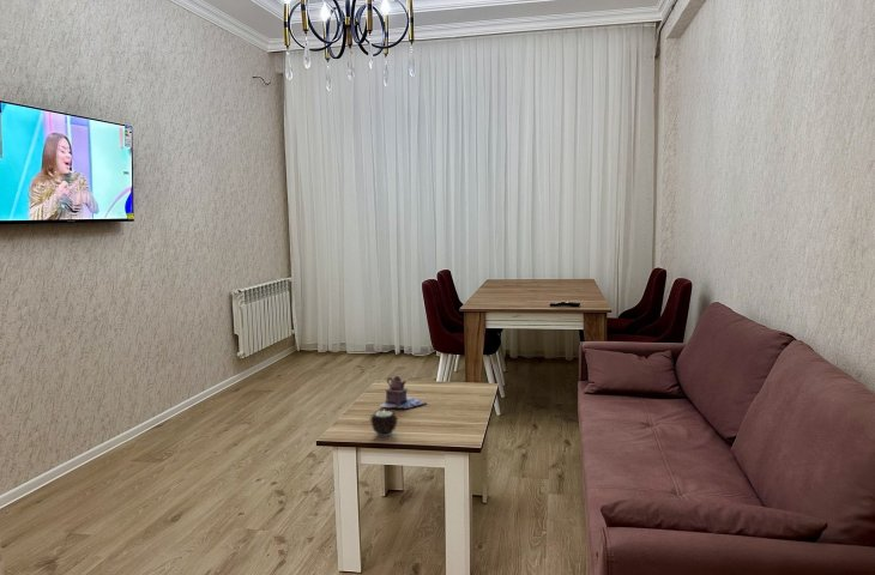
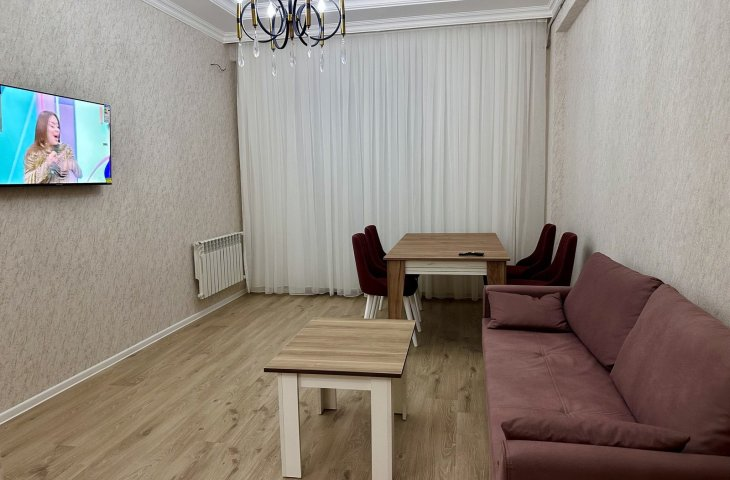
- teapot (398, 389)
- candle (384, 420)
